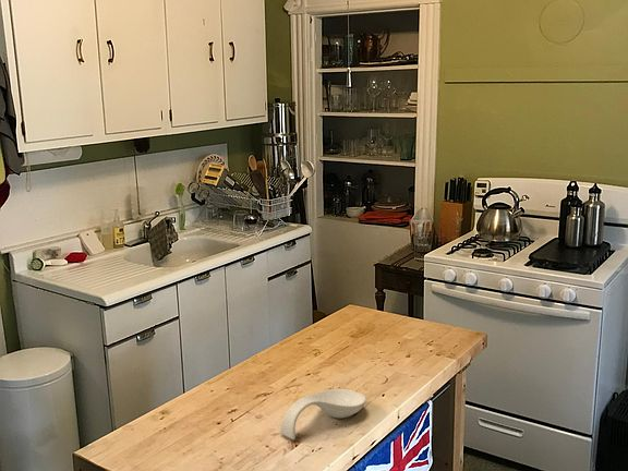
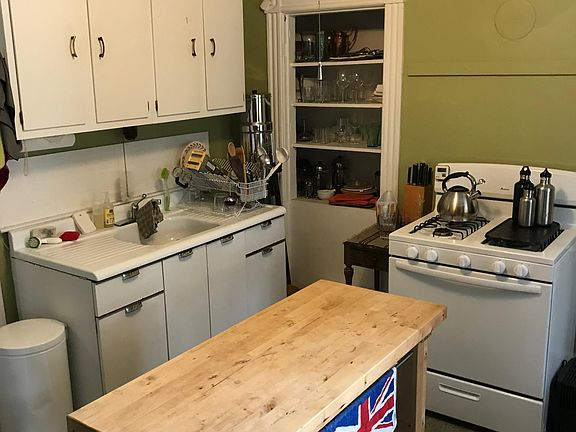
- spoon rest (324, 406)
